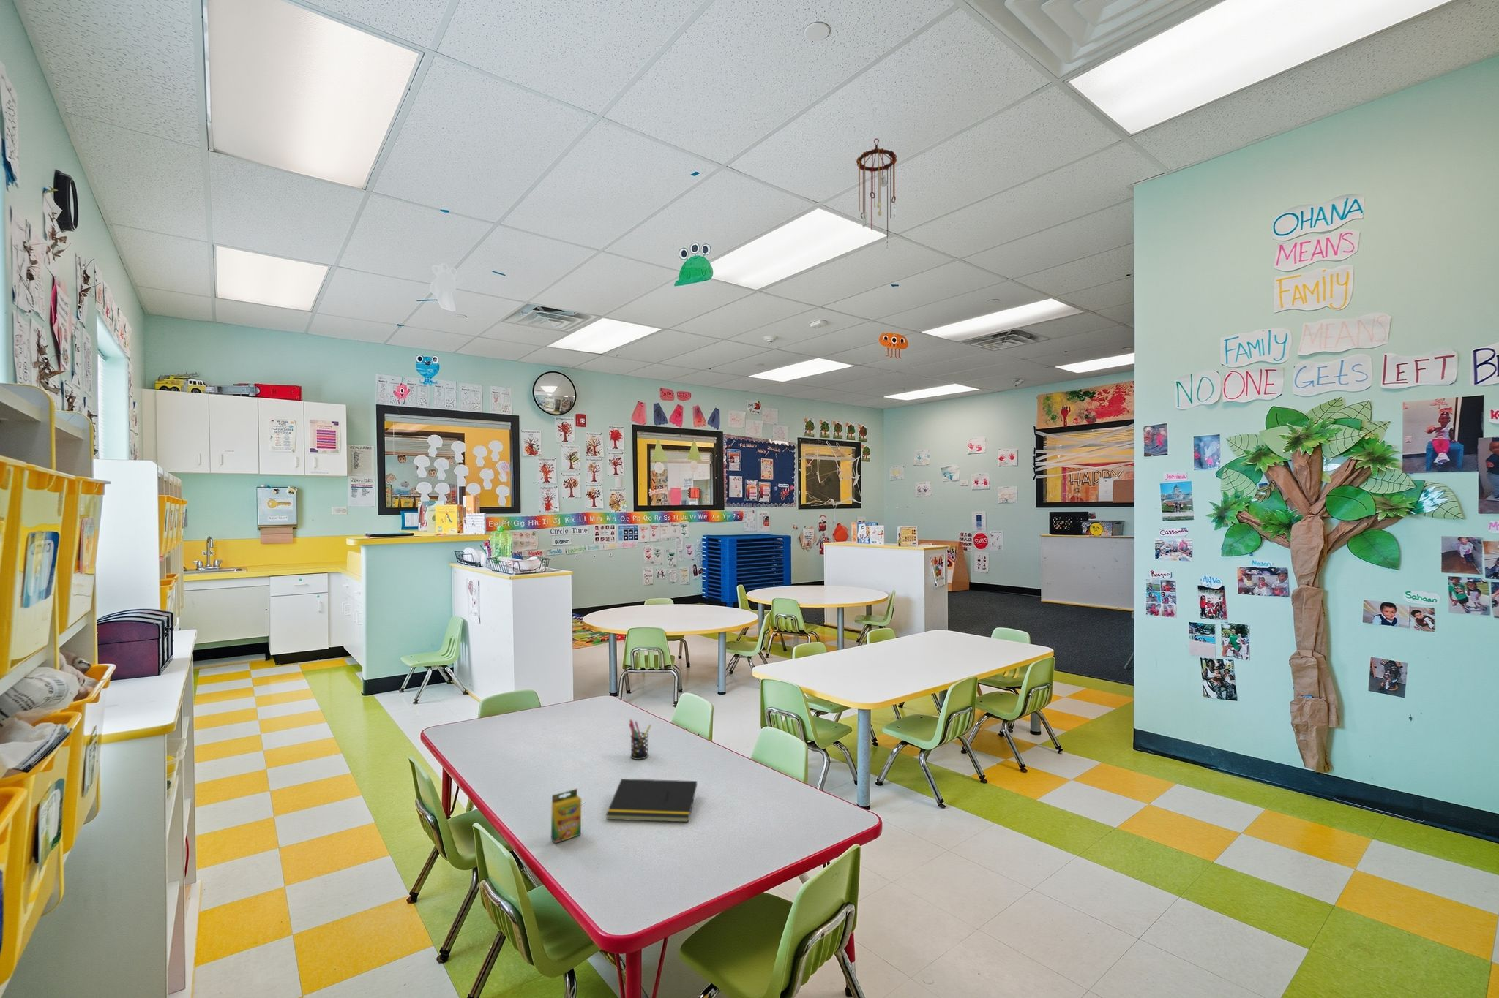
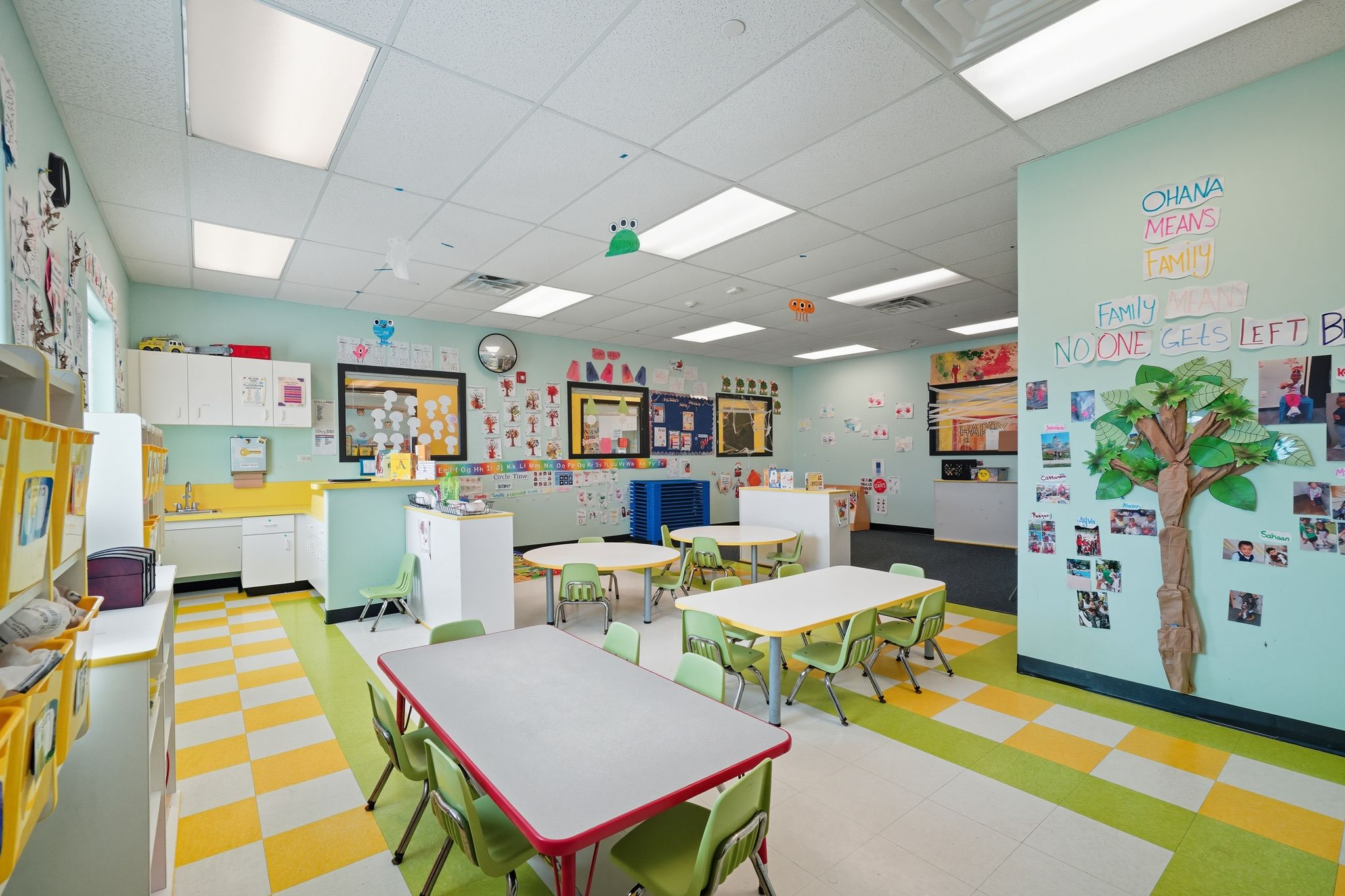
- pen holder (637, 738)
- crayon box (566, 815)
- mobile (878, 193)
- notepad (653, 799)
